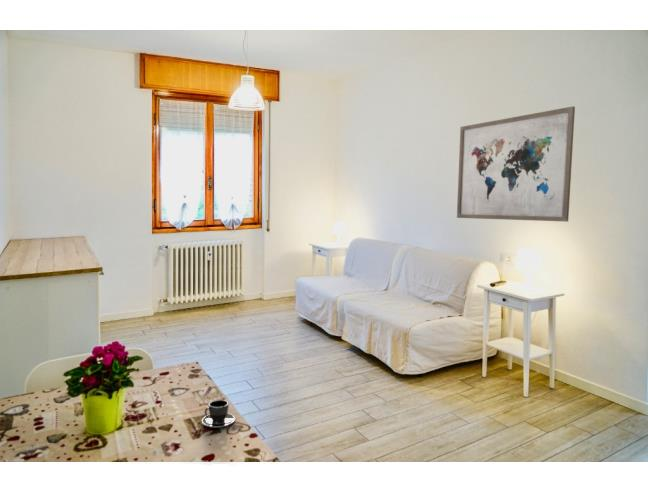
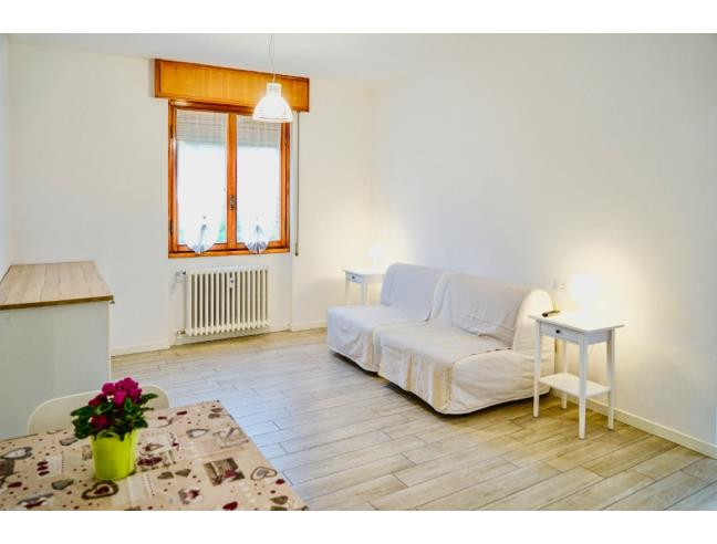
- teacup (218, 413)
- wall art (508, 169)
